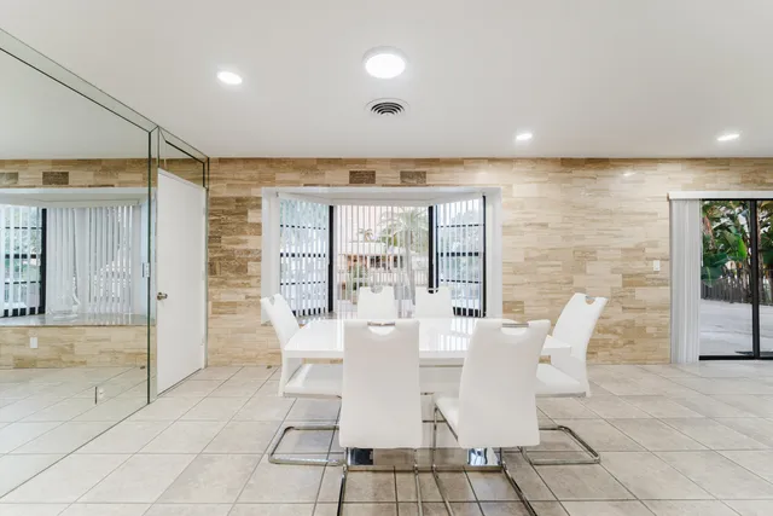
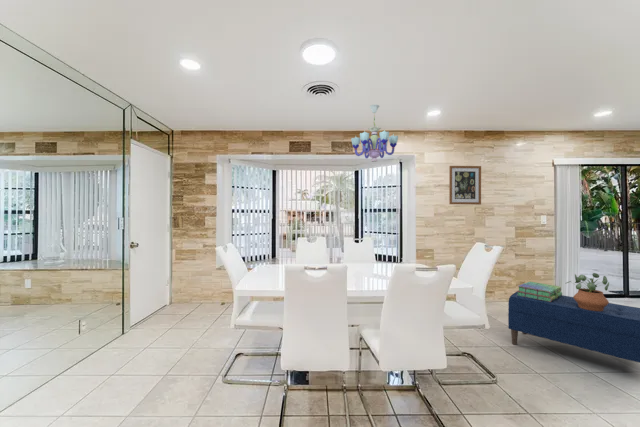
+ chandelier (374, 134)
+ wall art (465, 185)
+ bench (579, 329)
+ stack of books (539, 290)
+ potted plant (586, 290)
